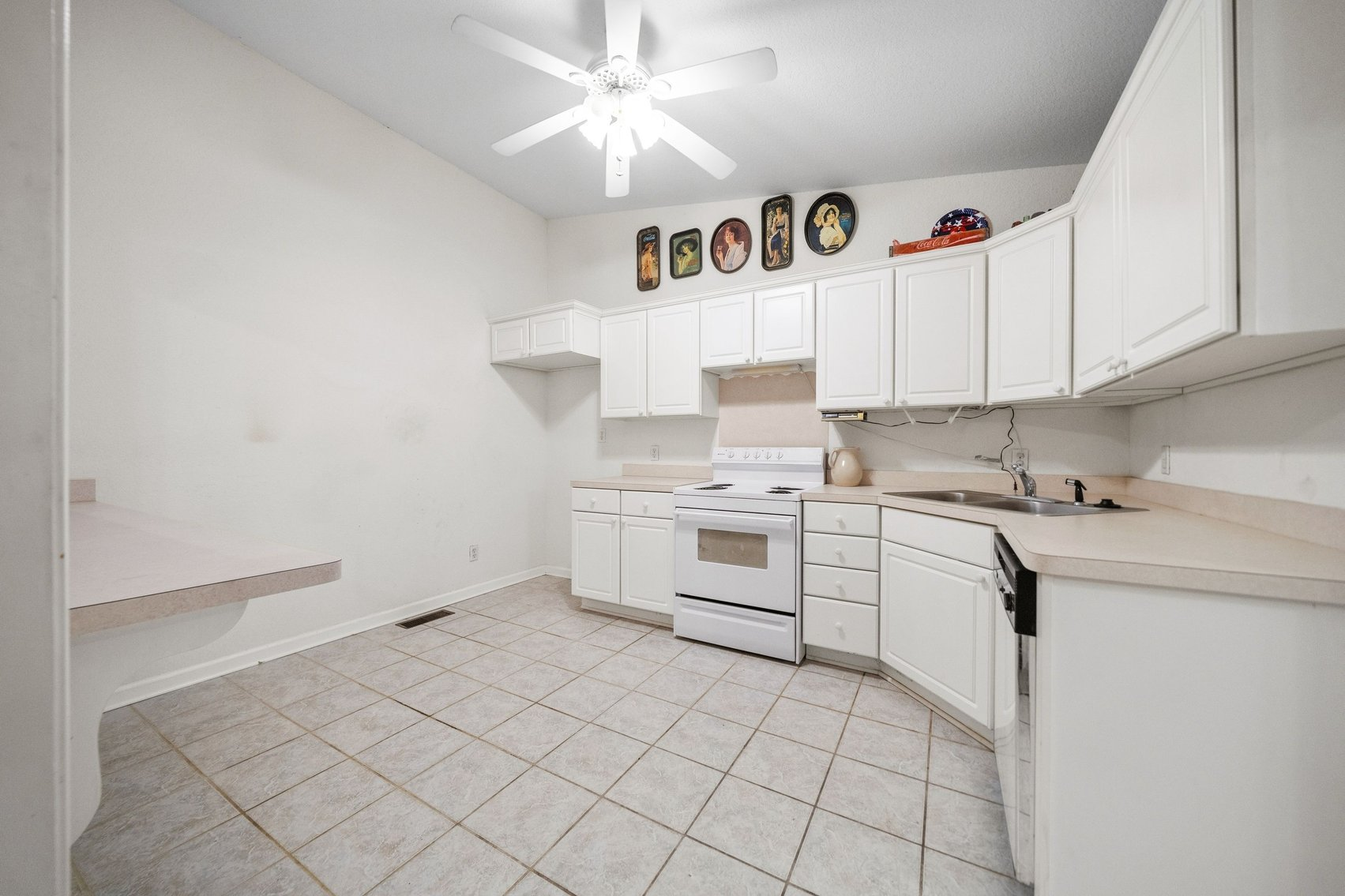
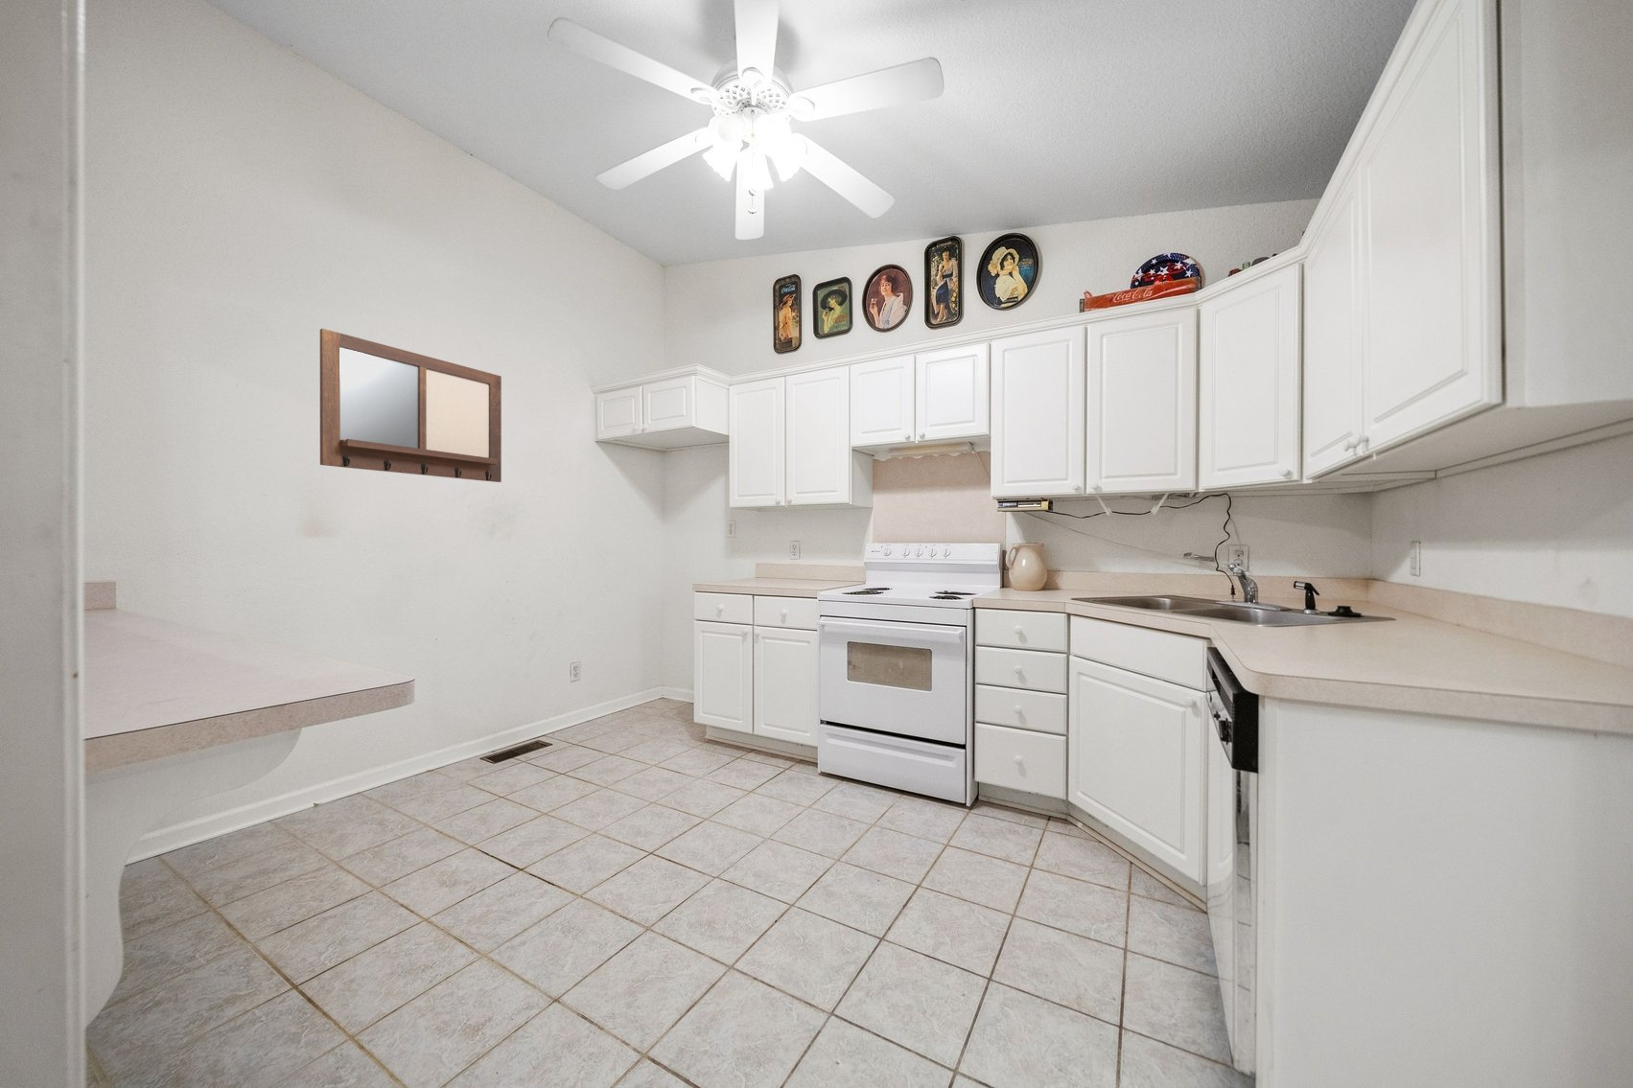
+ writing board (425, 414)
